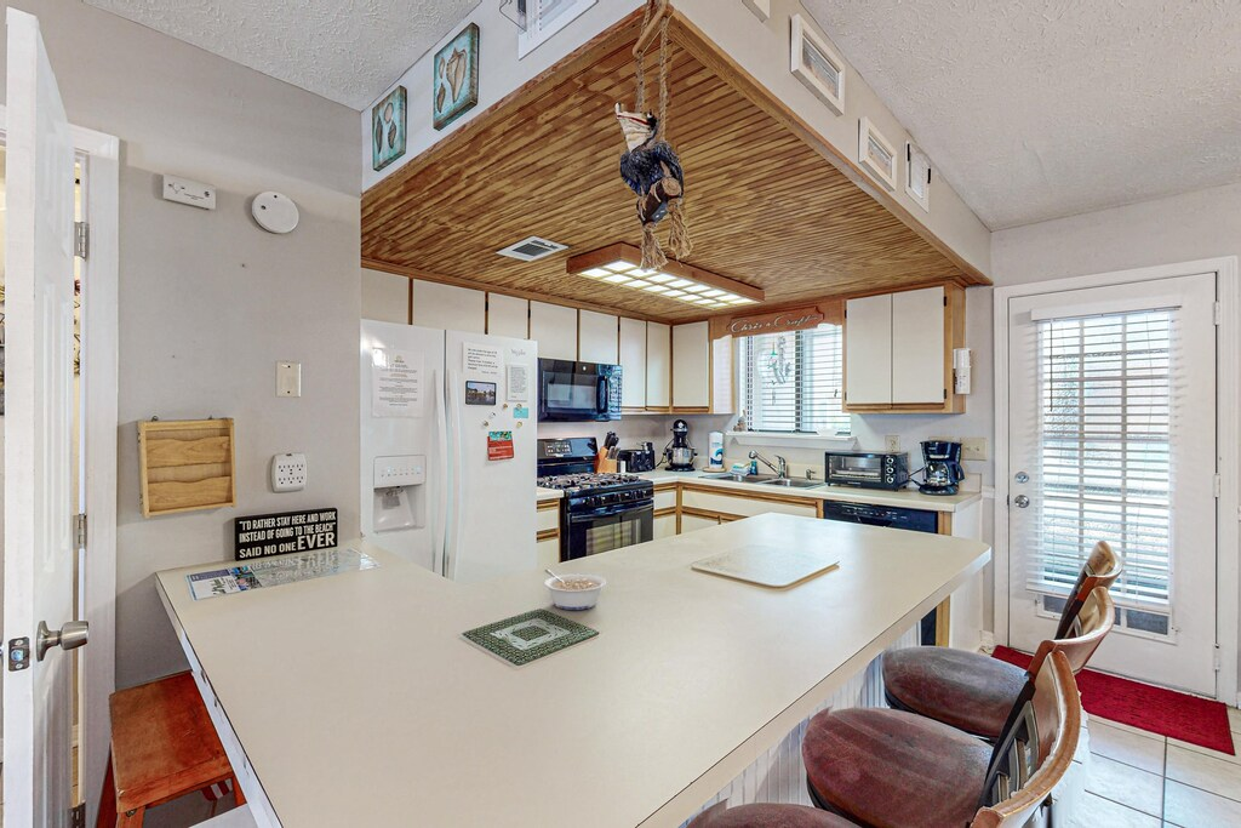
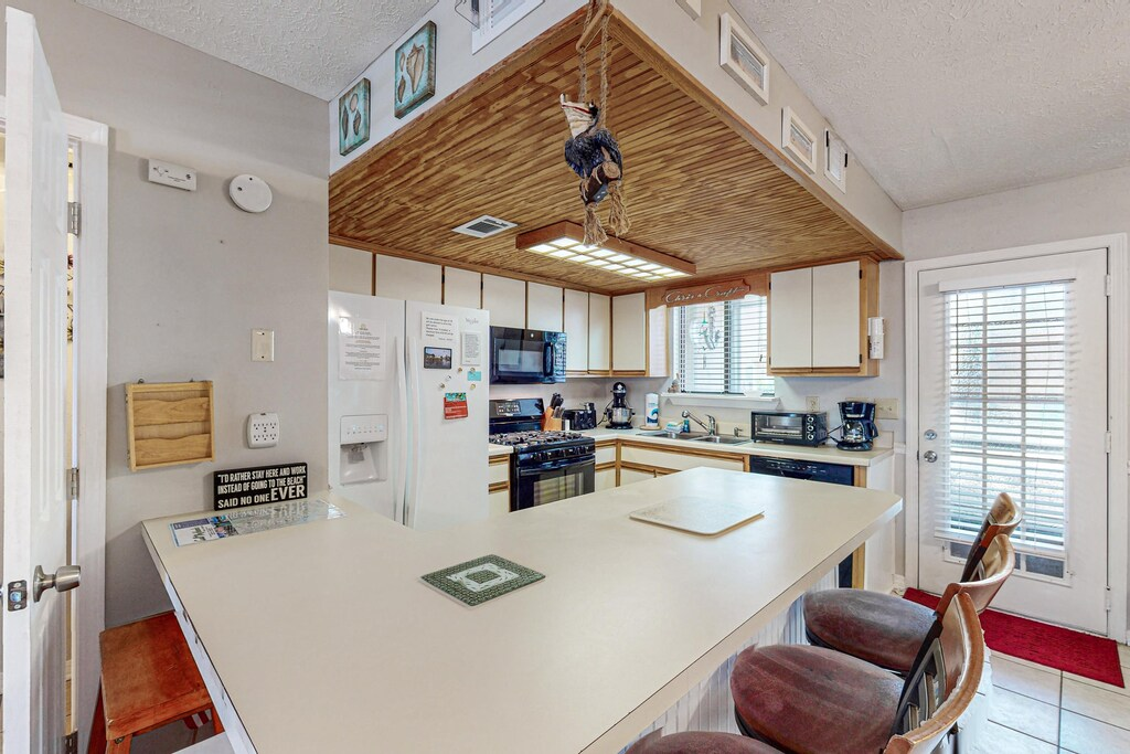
- legume (572, 590)
